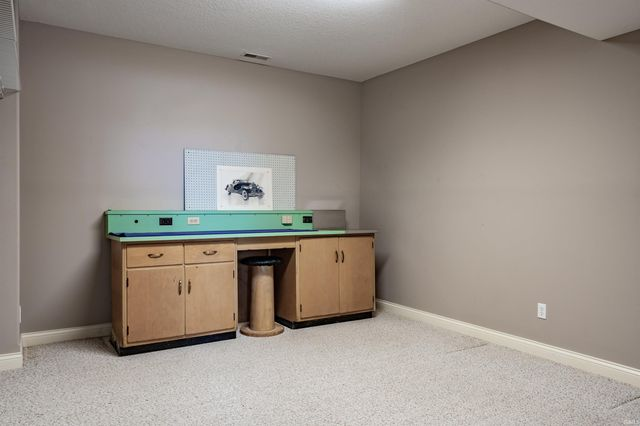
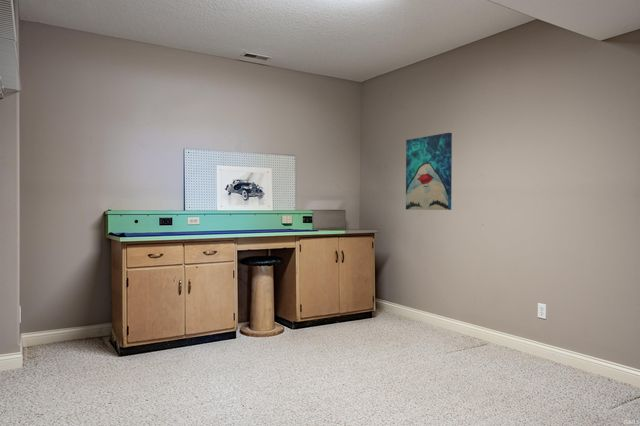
+ wall art (427, 173)
